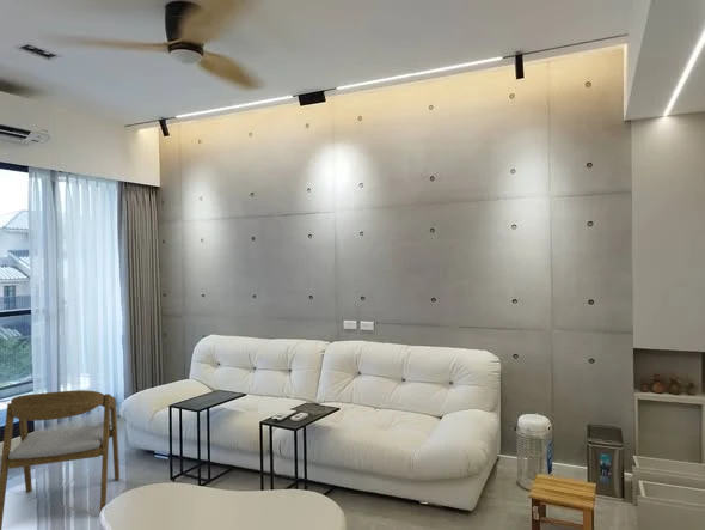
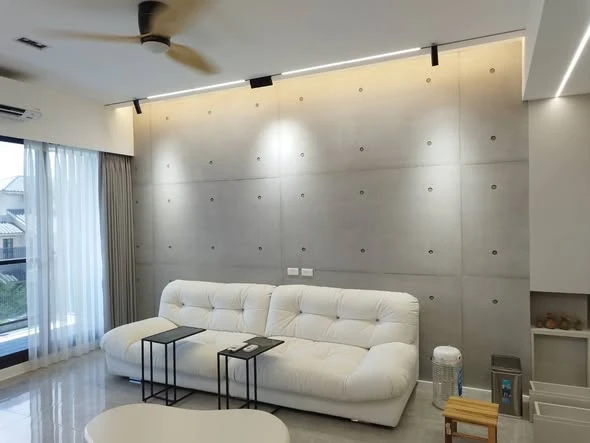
- armchair (62, 441)
